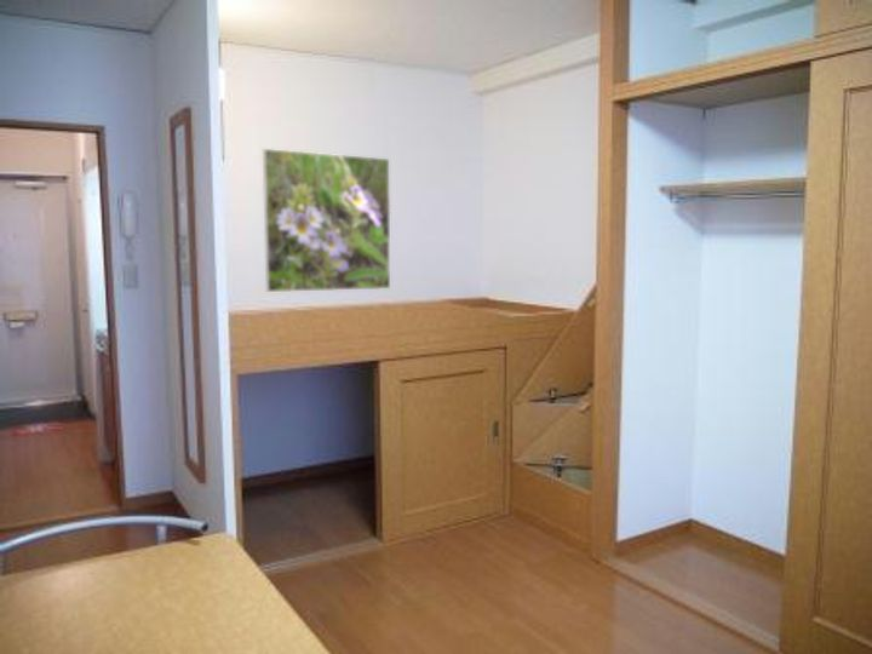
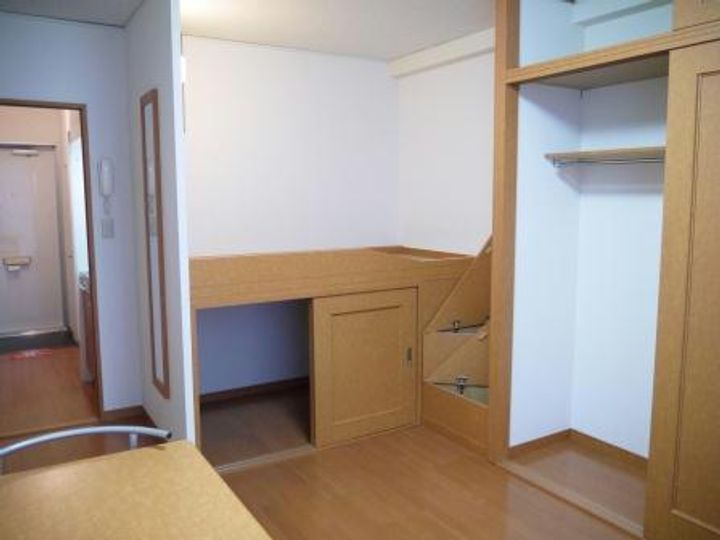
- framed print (329, 223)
